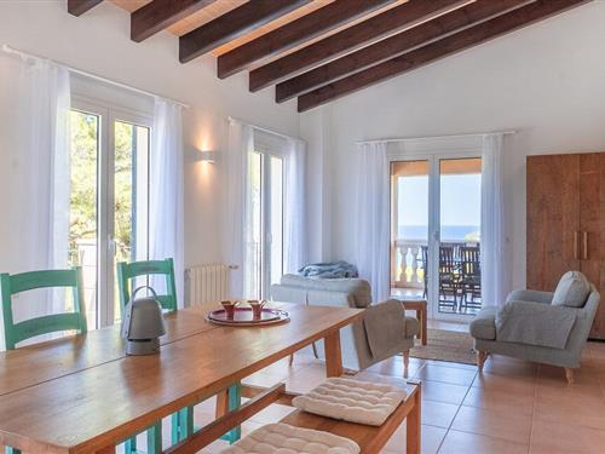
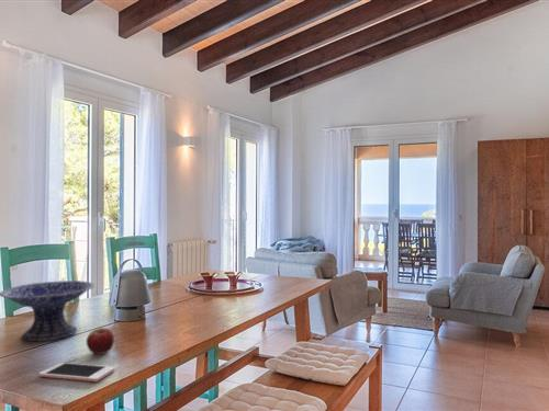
+ fruit (100, 340)
+ cell phone (77, 372)
+ decorative bowl (48, 310)
